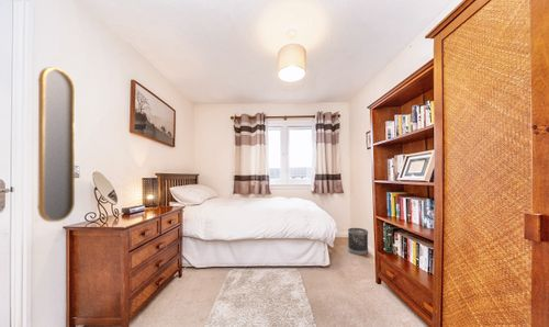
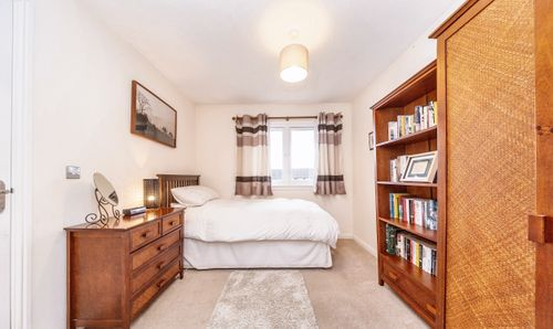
- wastebasket (357, 240)
- home mirror (57, 145)
